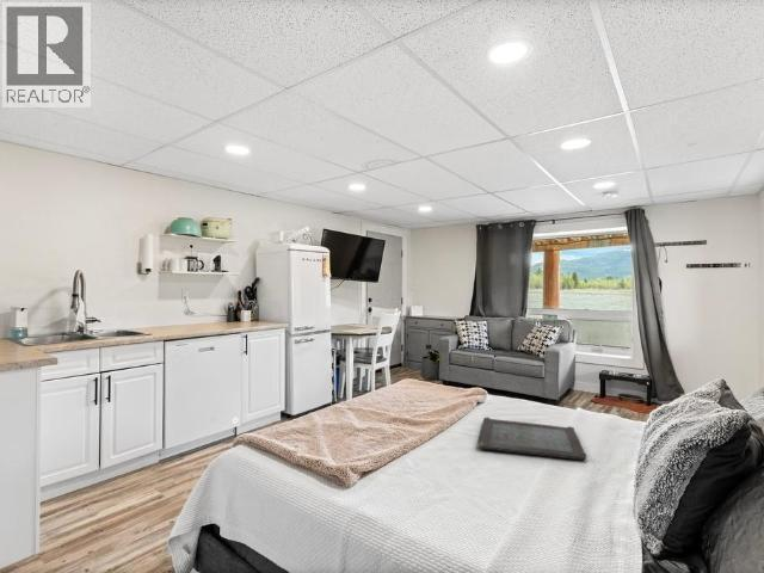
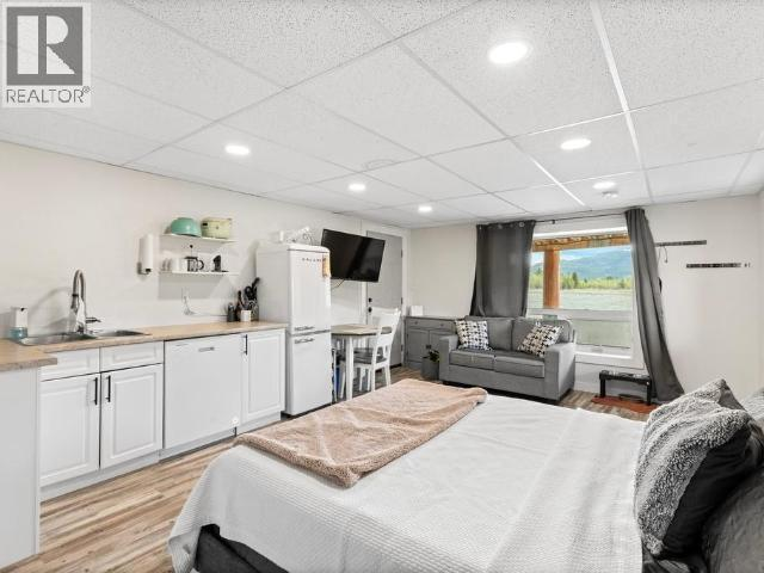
- serving tray (528, 436)
